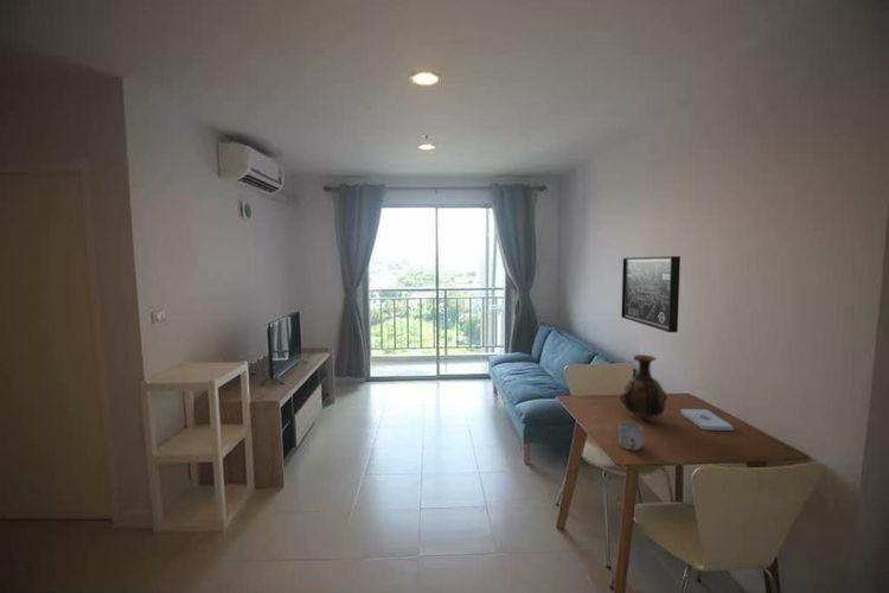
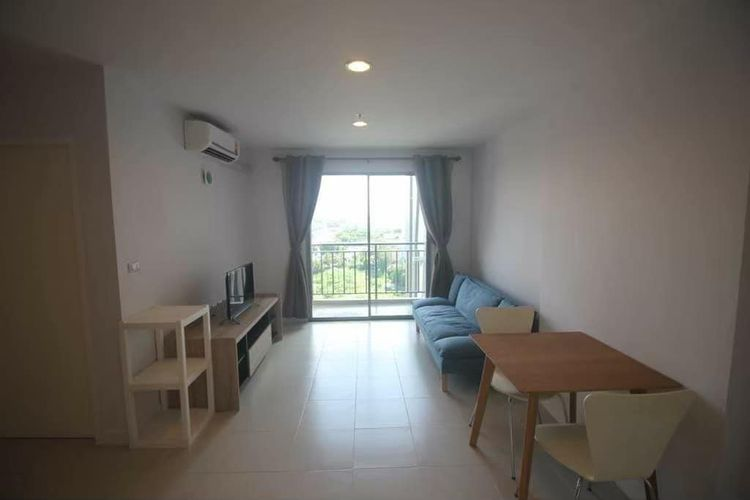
- wall art (646, 291)
- vase (644, 388)
- mug (631, 436)
- notepad (704, 419)
